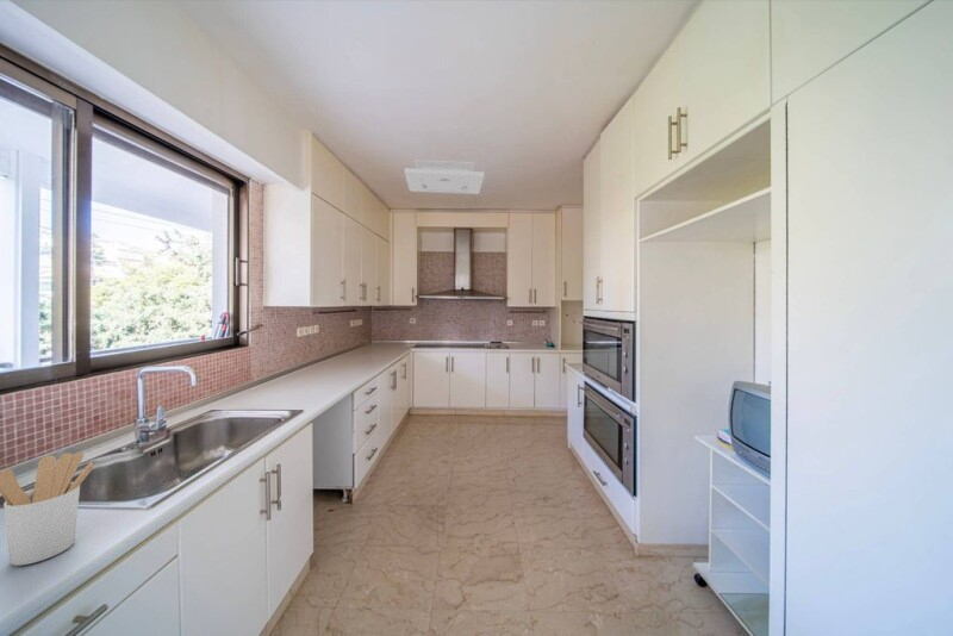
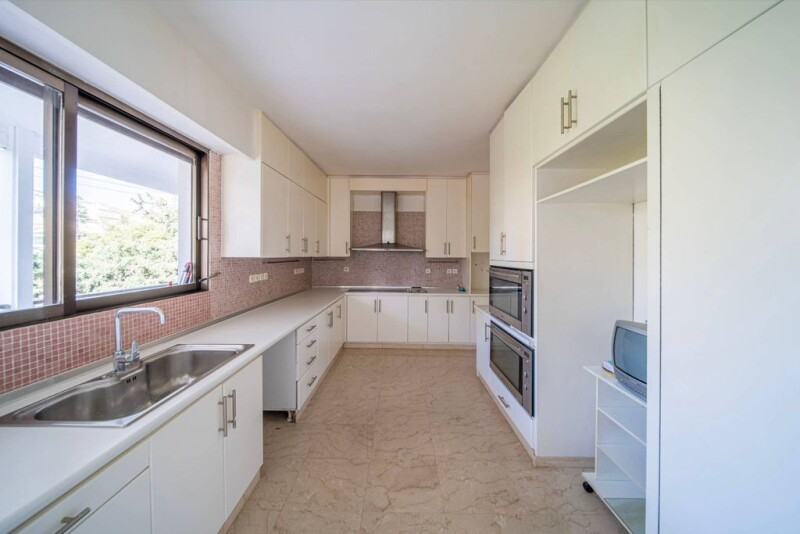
- utensil holder (49, 501)
- ceiling light (444, 175)
